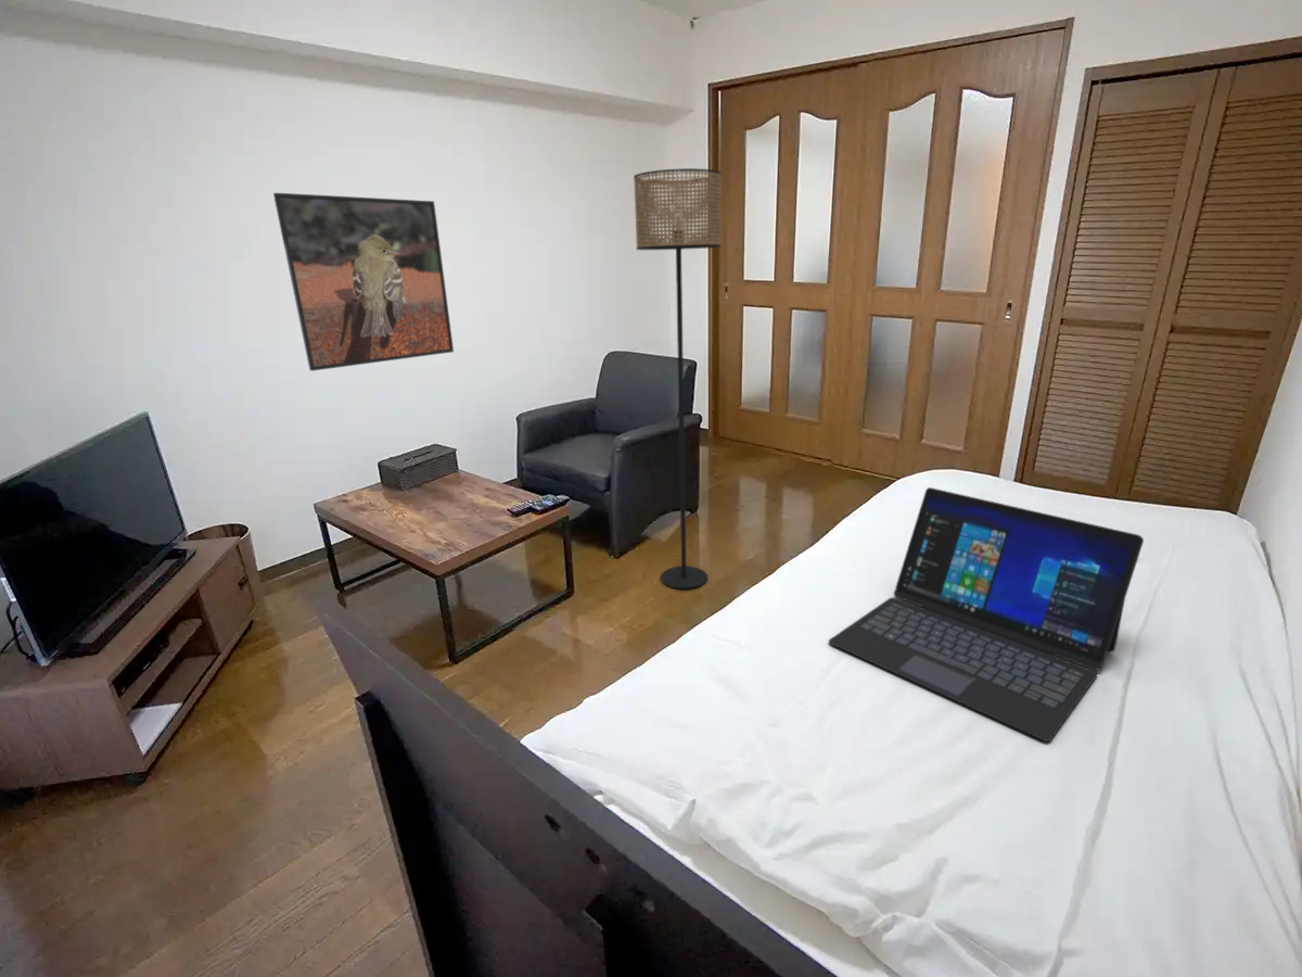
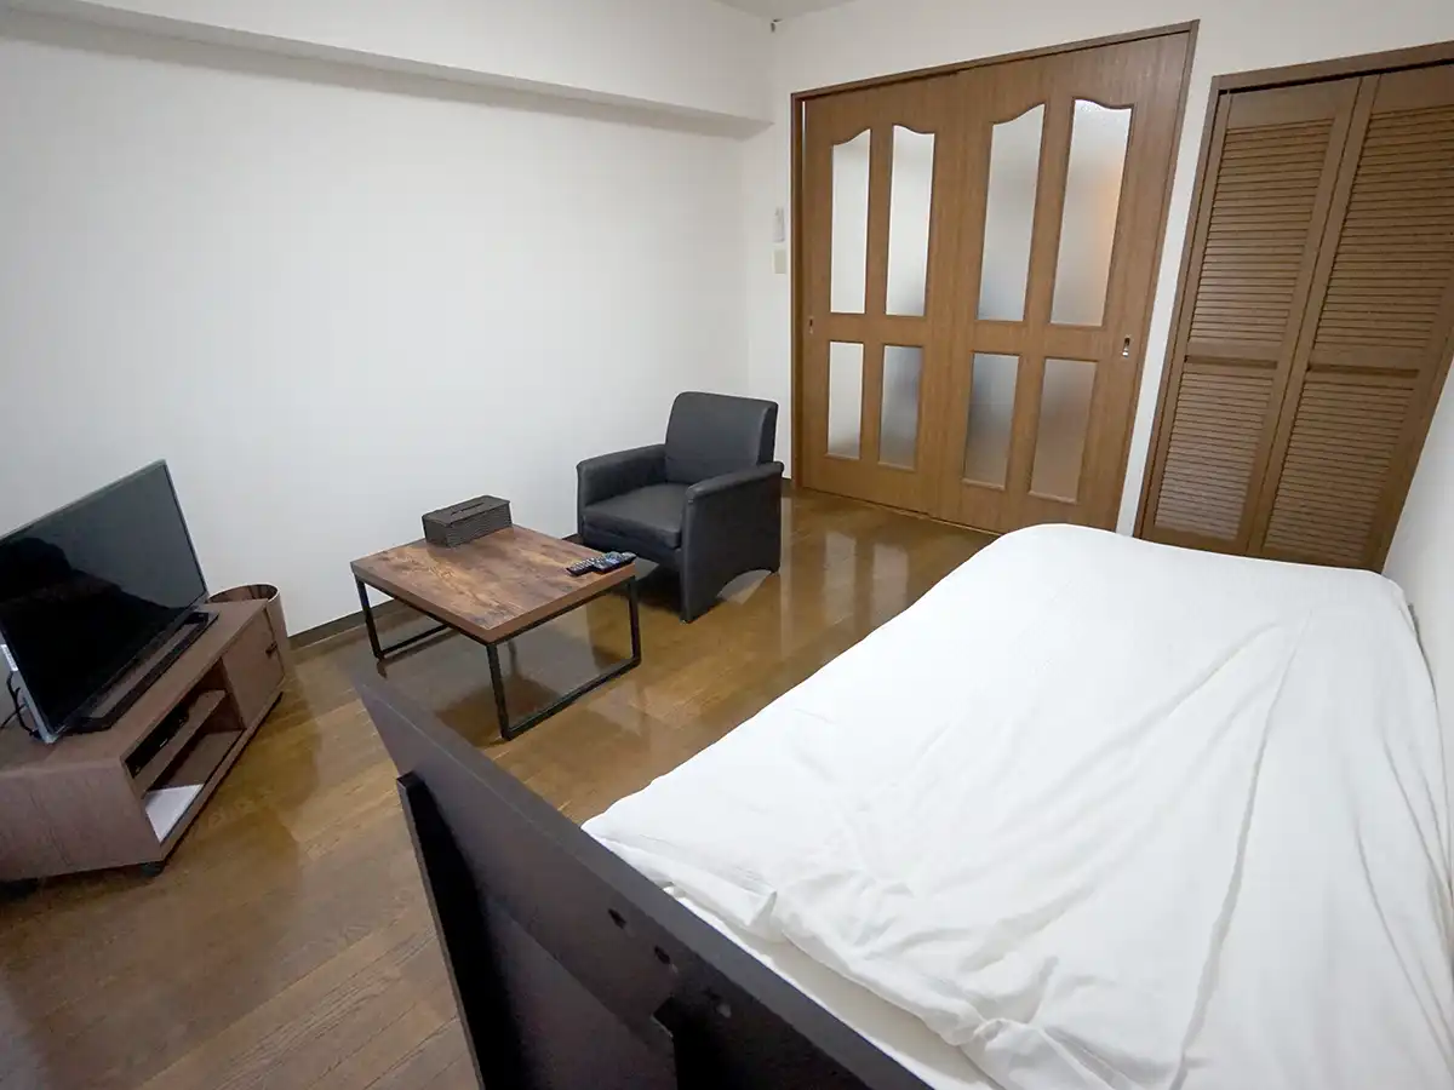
- floor lamp (680, 396)
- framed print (374, 282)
- laptop (978, 592)
